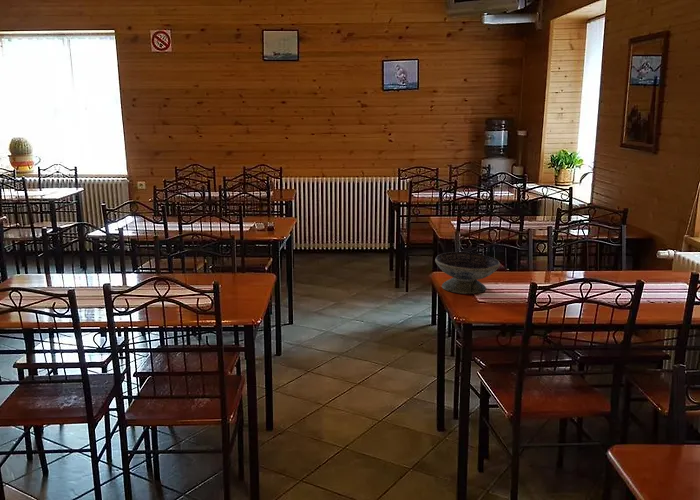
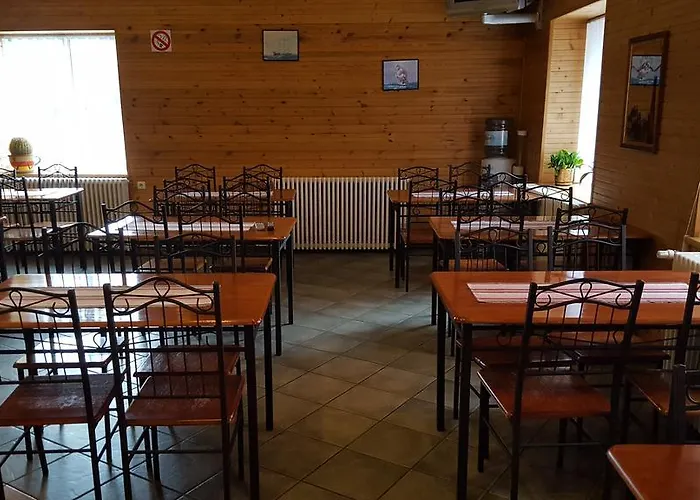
- decorative bowl (467, 273)
